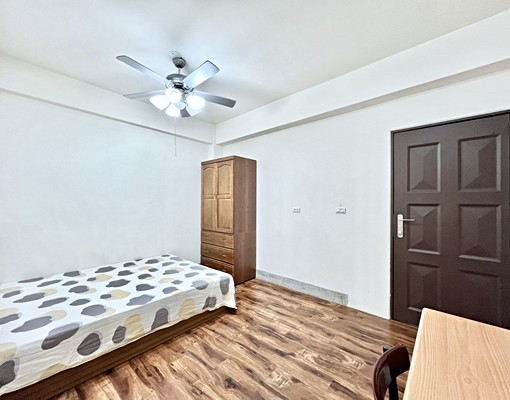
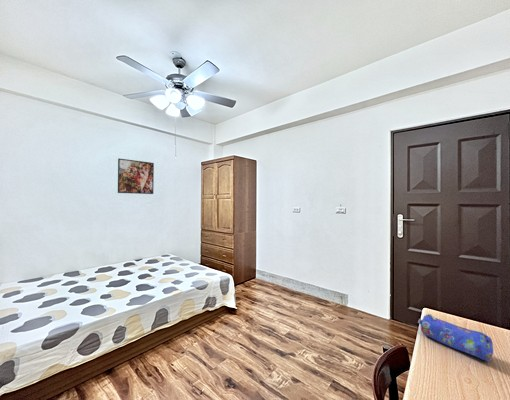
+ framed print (136, 177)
+ pencil case (453, 334)
